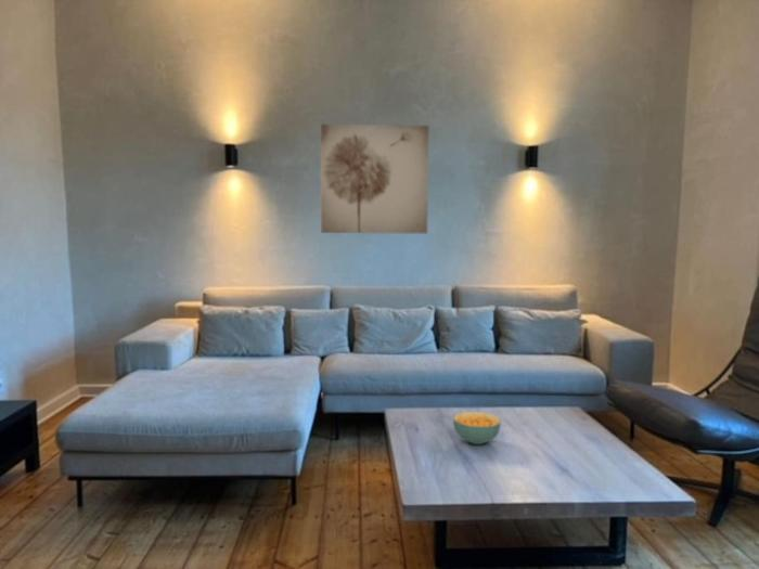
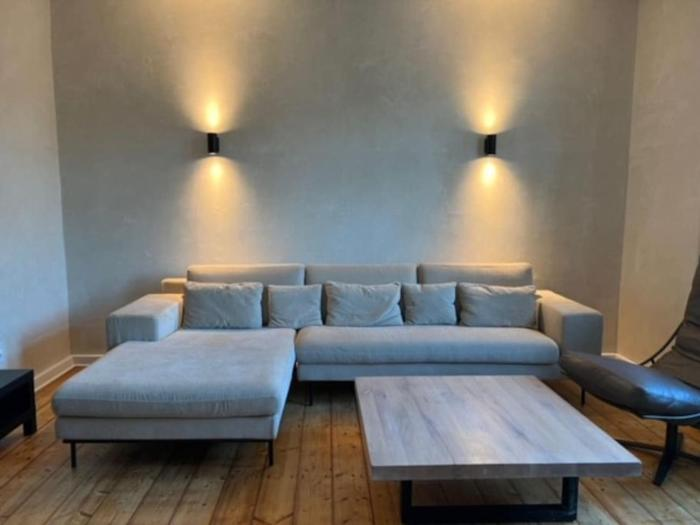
- cereal bowl (476, 430)
- wall art (374, 179)
